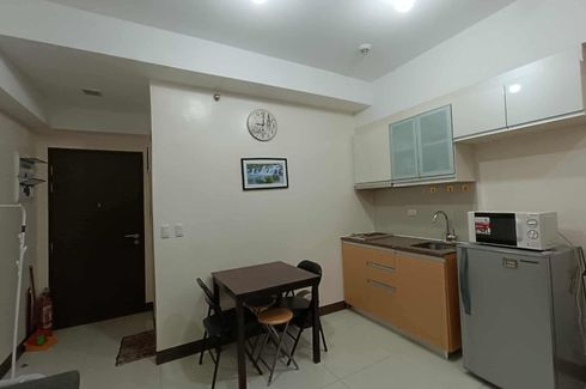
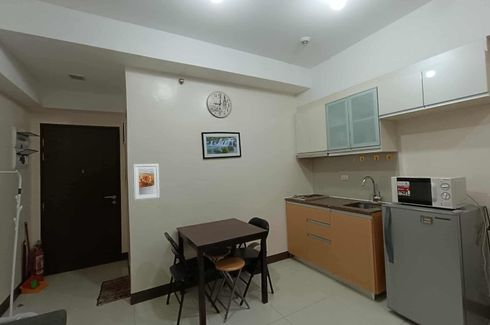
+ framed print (146, 181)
